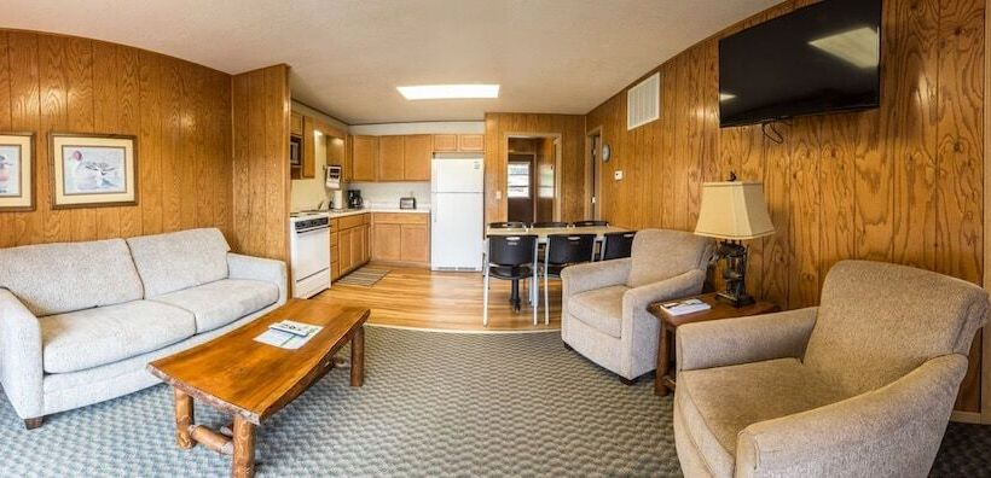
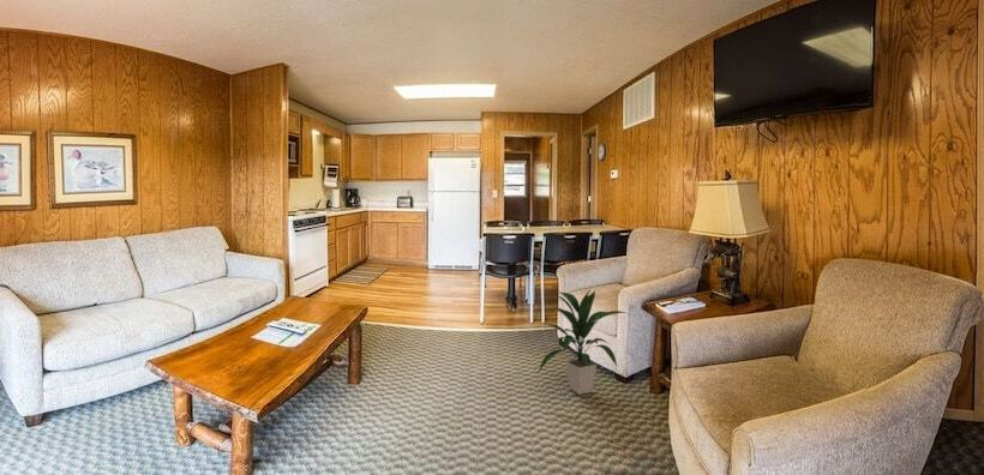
+ indoor plant (577, 338)
